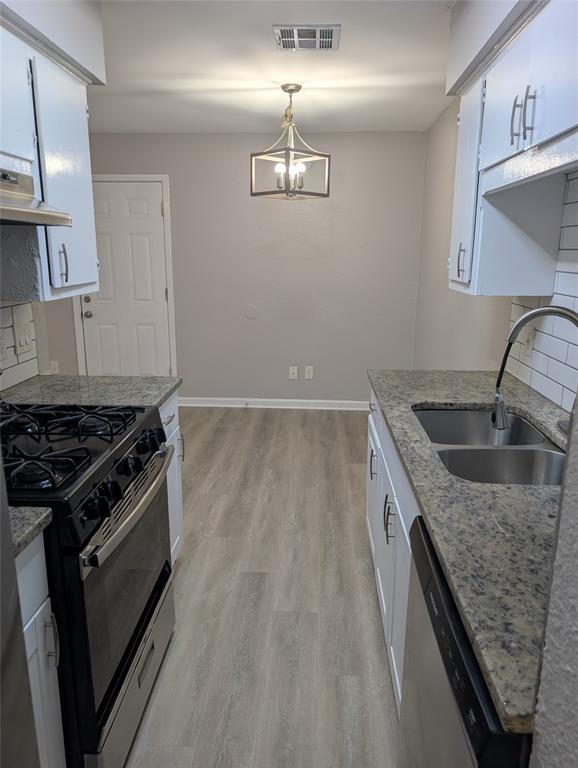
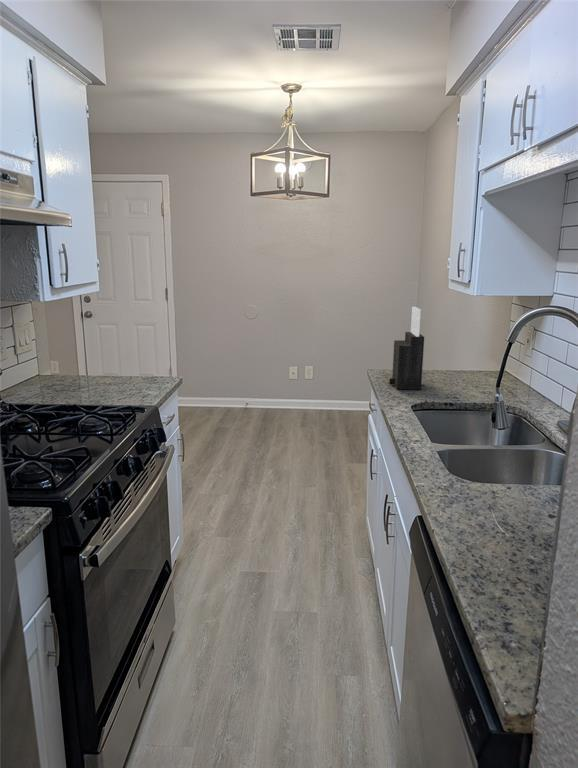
+ knife block (405, 347)
